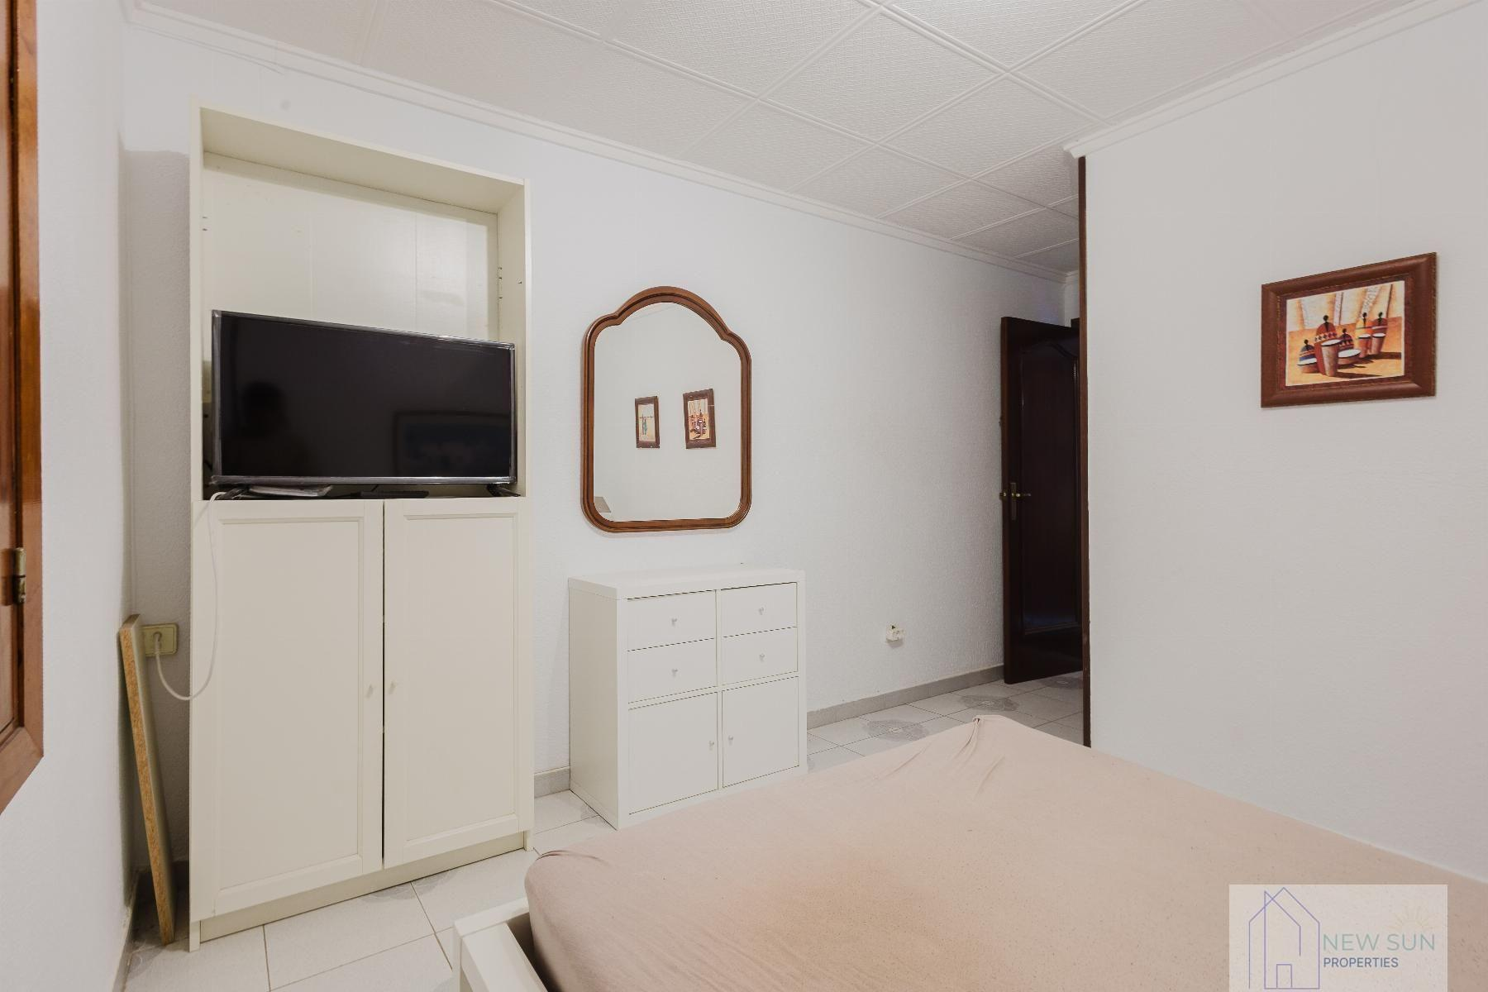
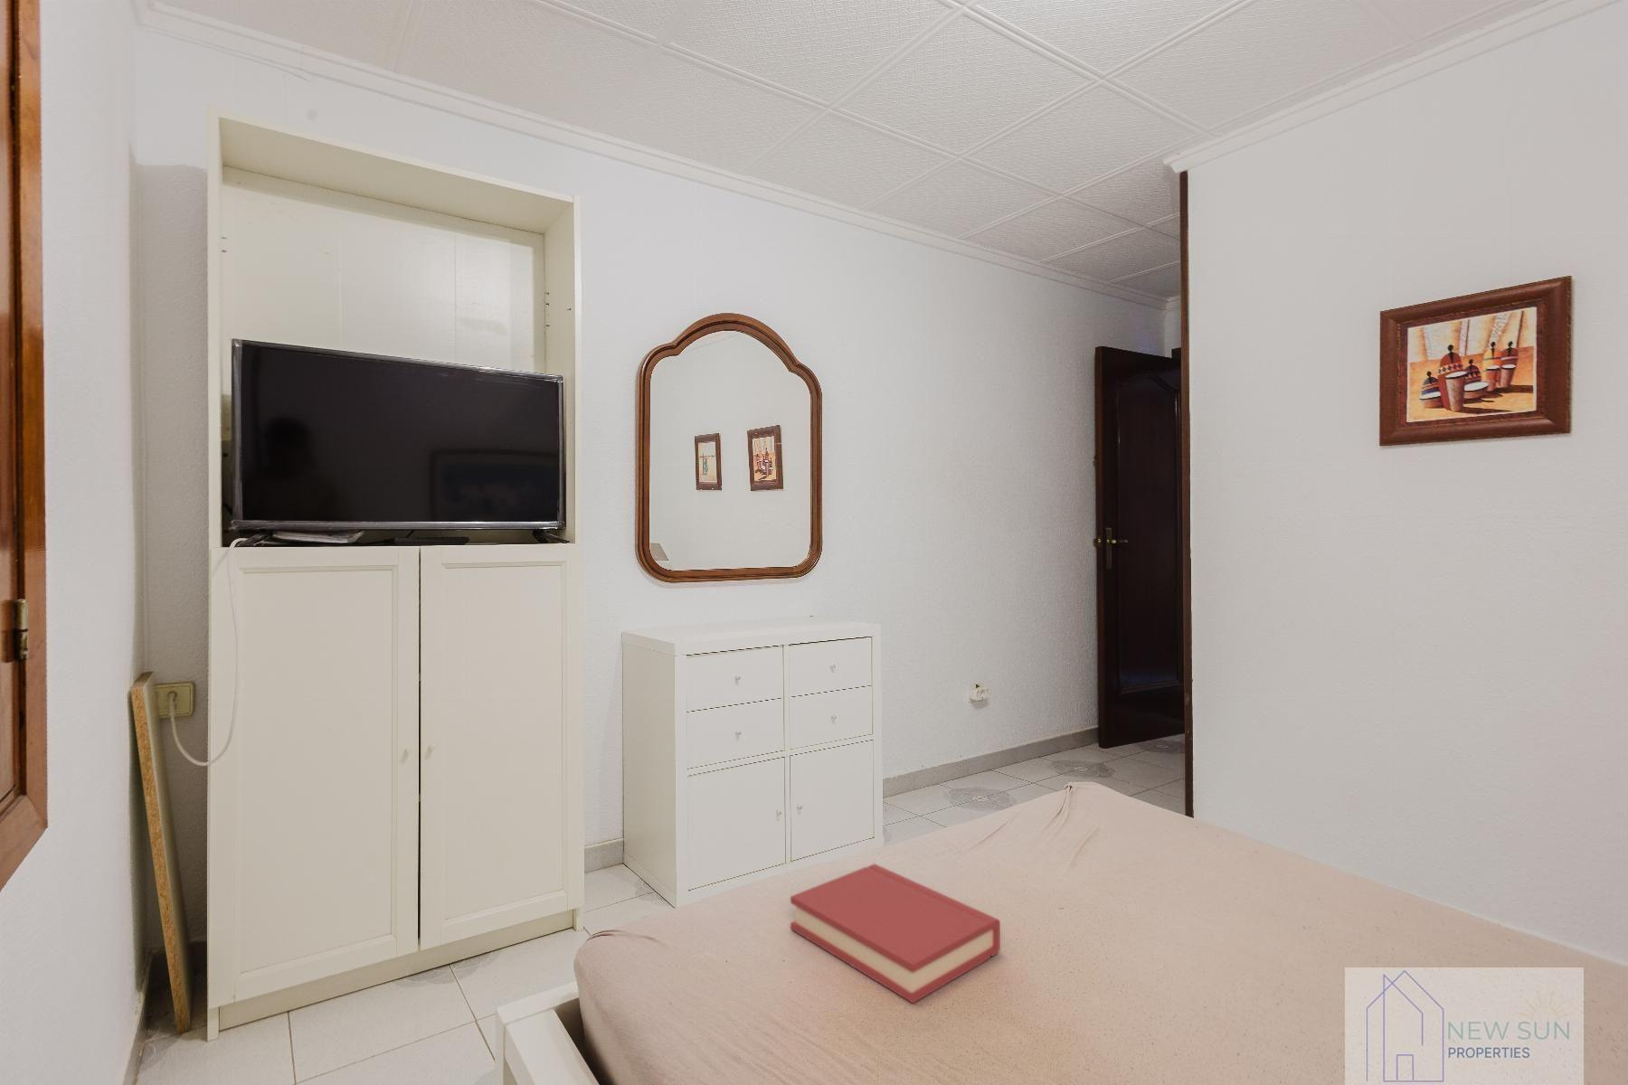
+ hardback book (892, 923)
